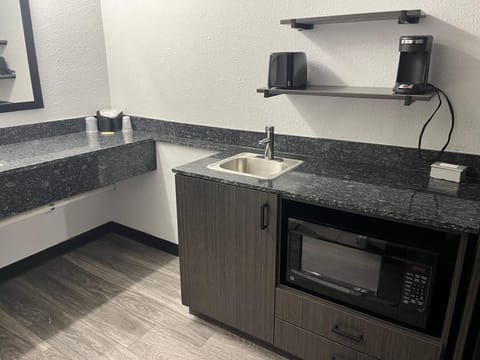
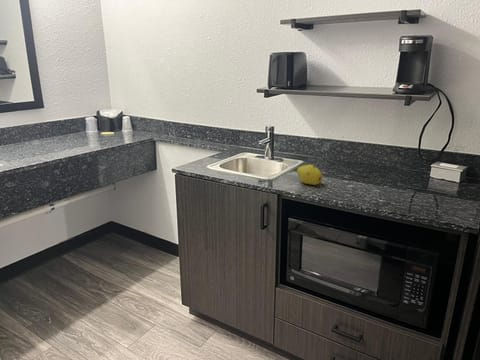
+ fruit (309, 174)
